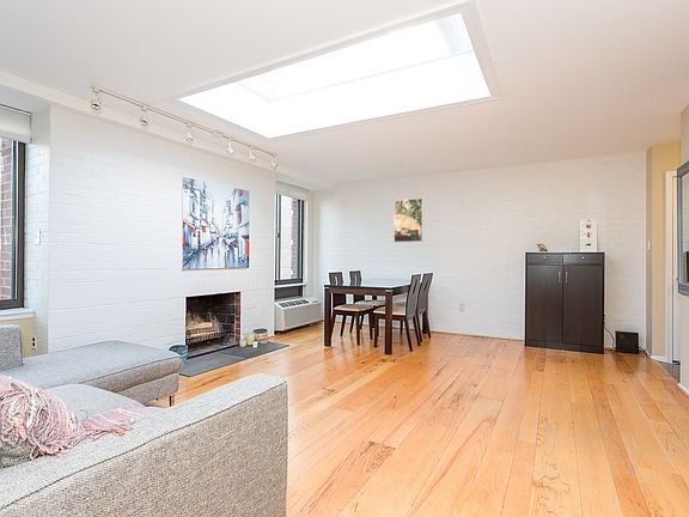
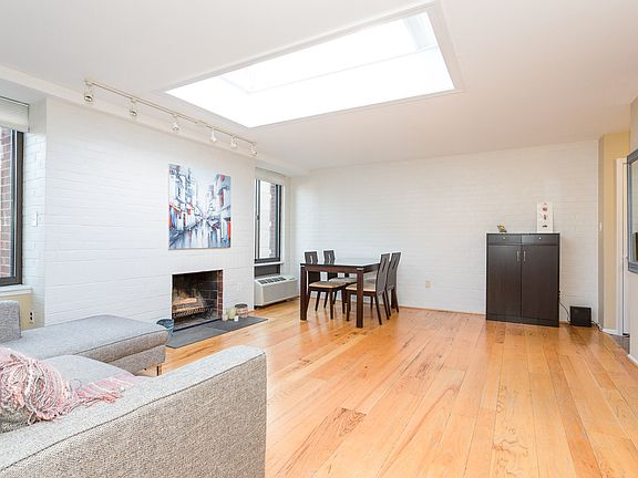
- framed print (408, 220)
